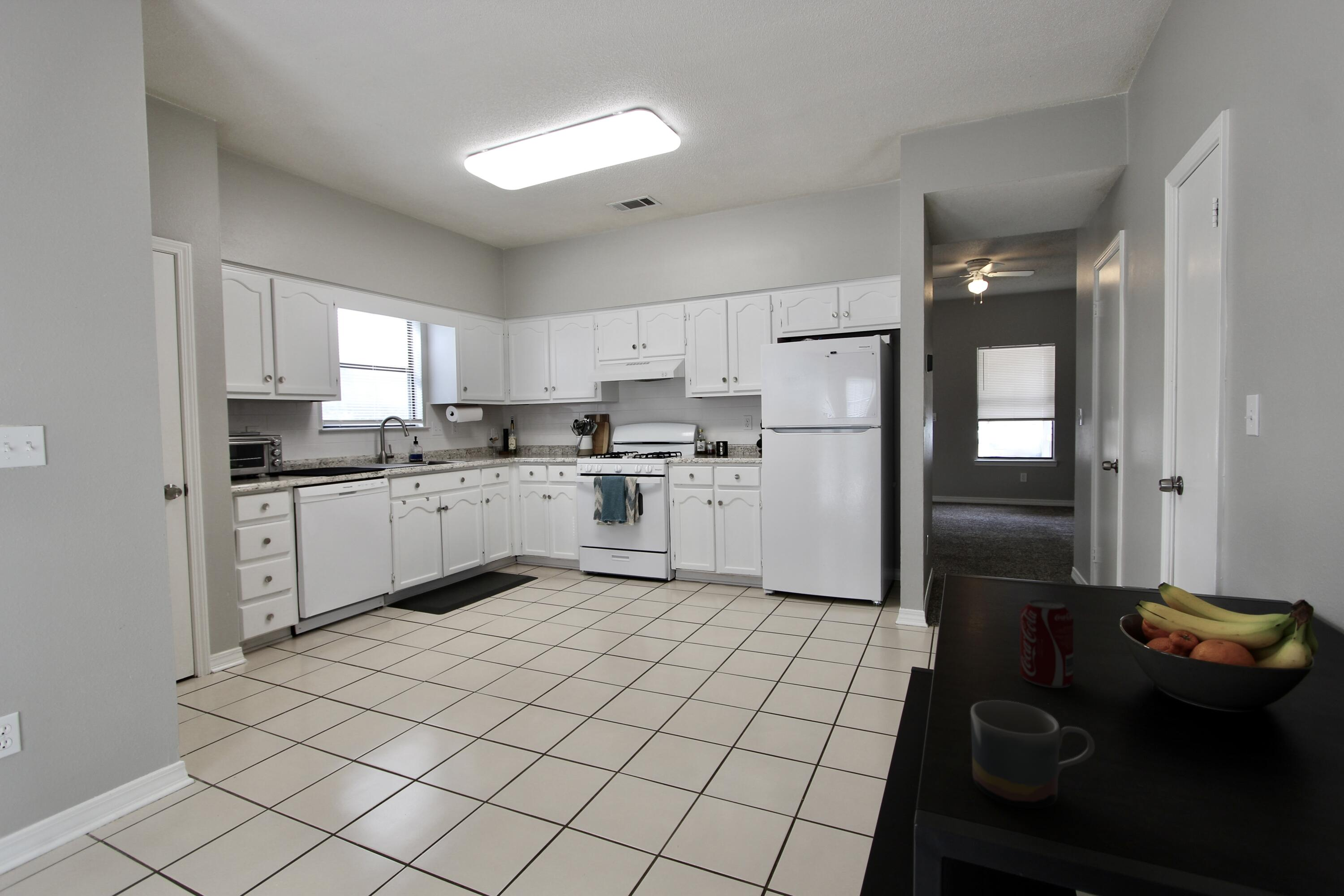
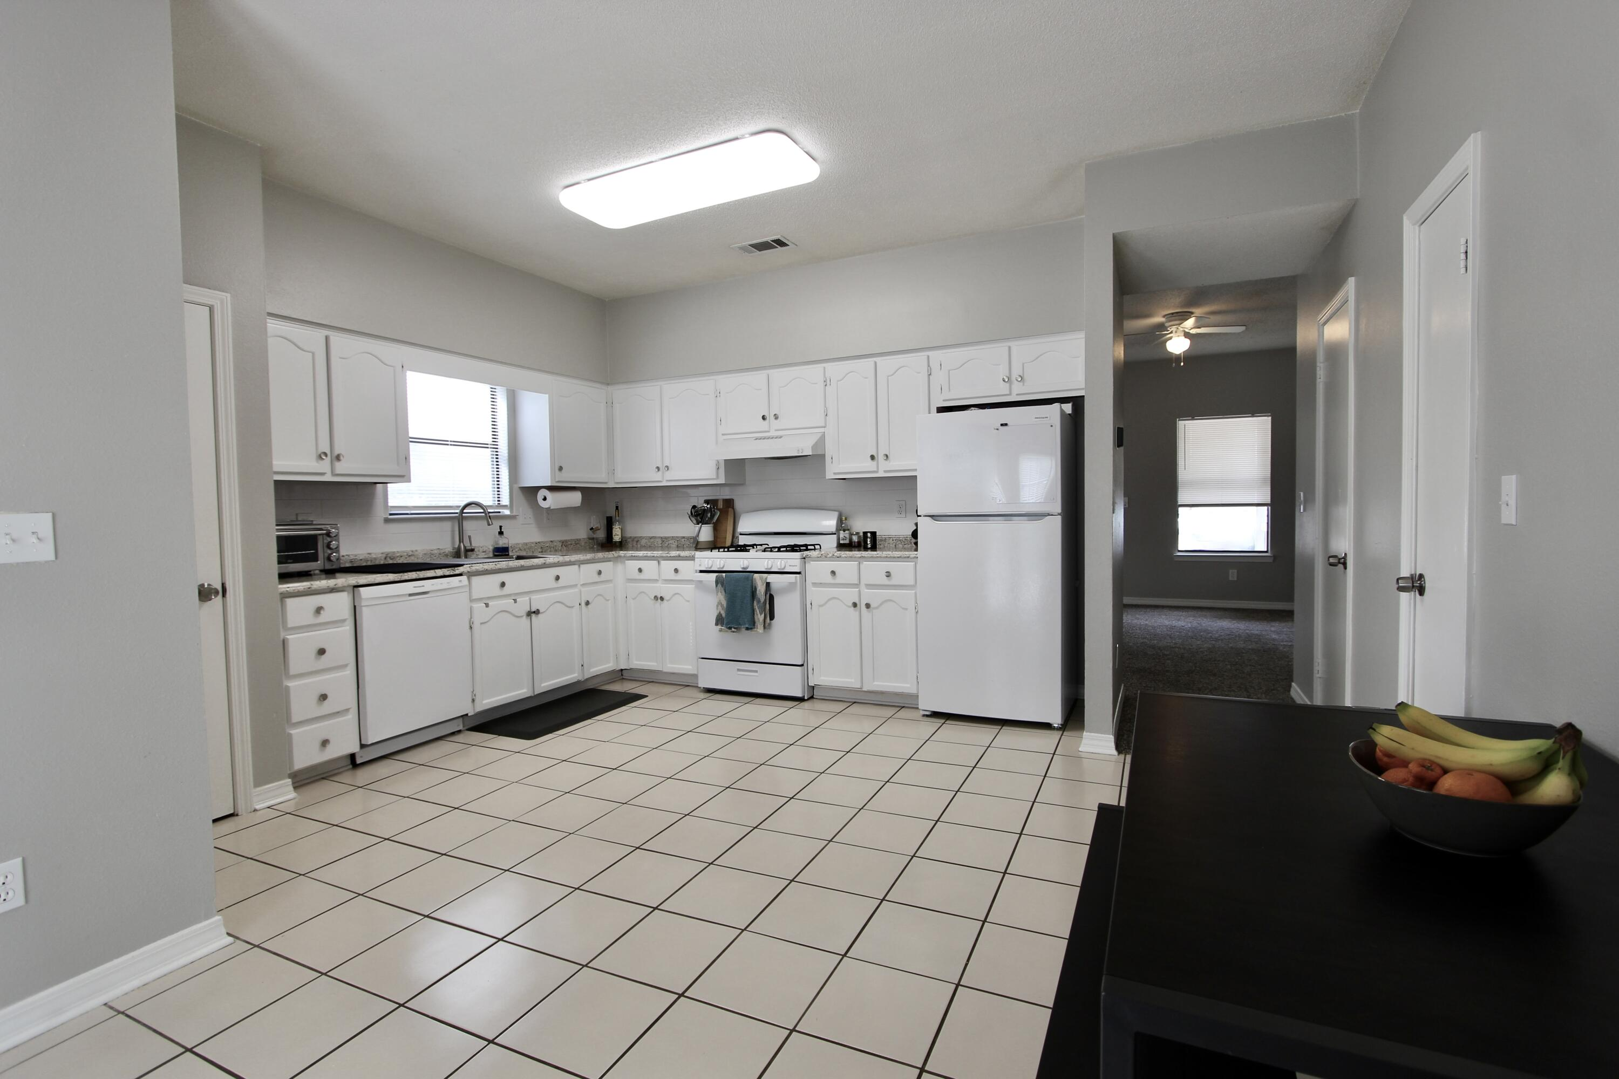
- beverage can (1046, 642)
- mug (1030, 755)
